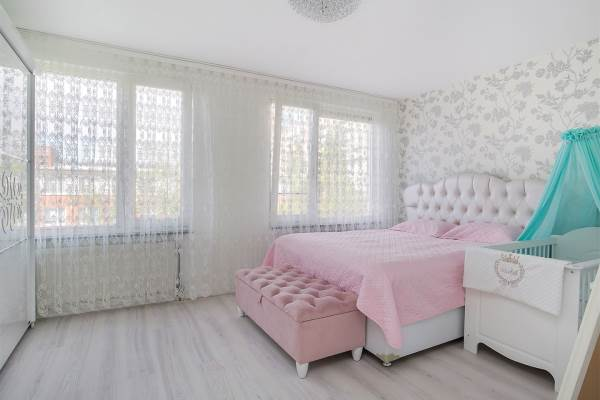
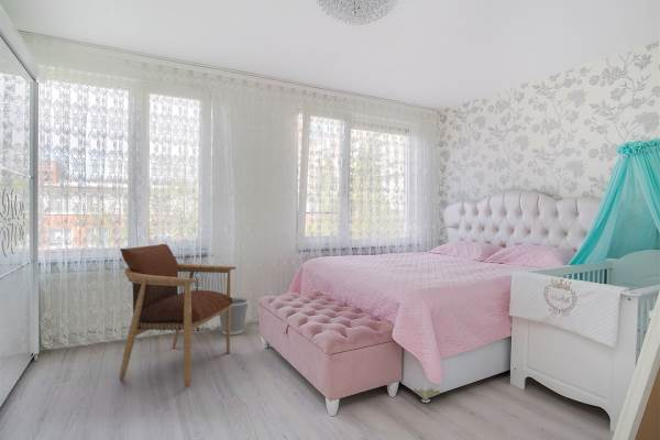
+ armchair (176, 306)
+ wastebasket (232, 316)
